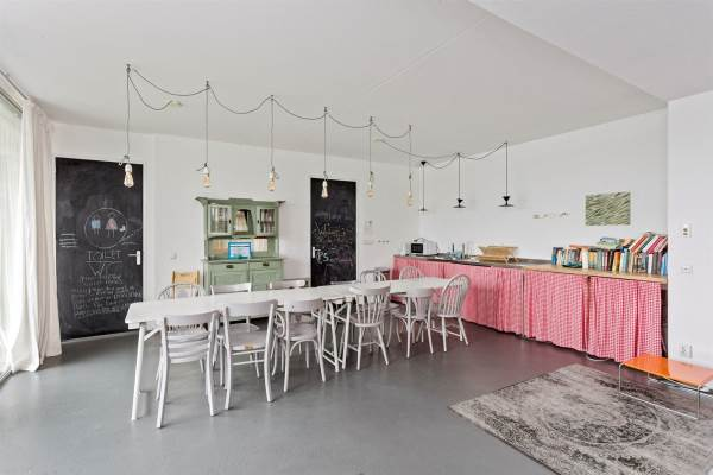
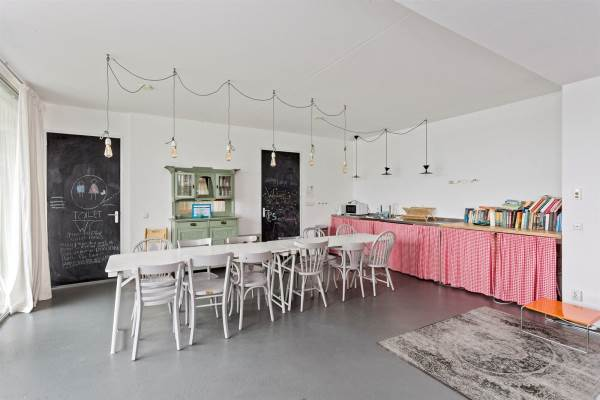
- wall art (606, 209)
